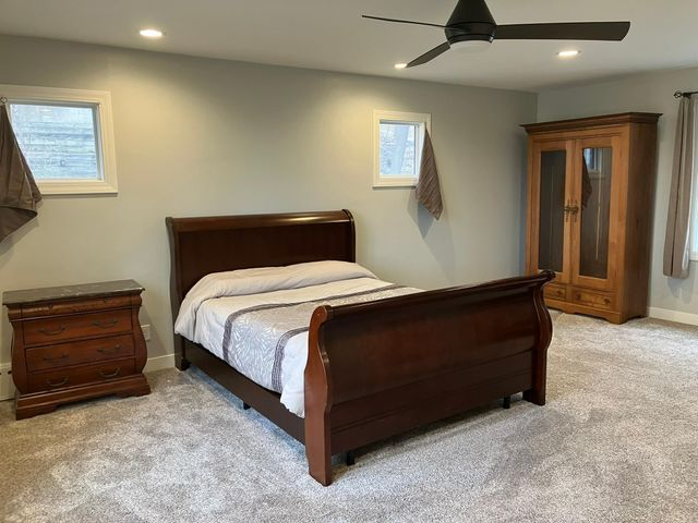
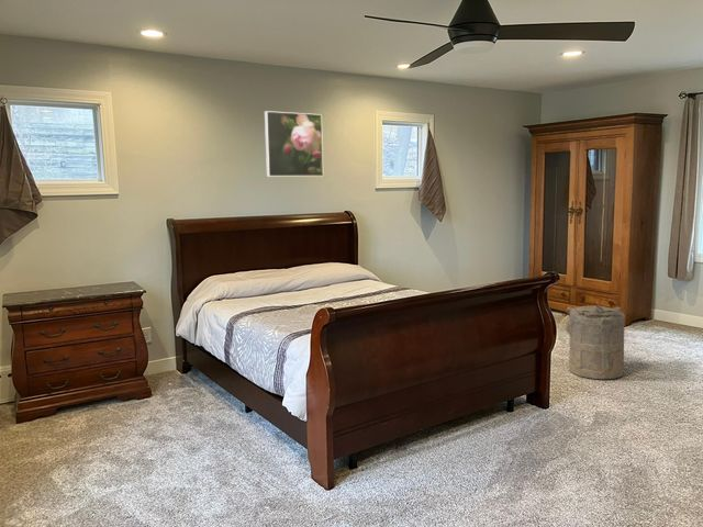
+ laundry hamper (593, 338)
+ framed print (294, 144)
